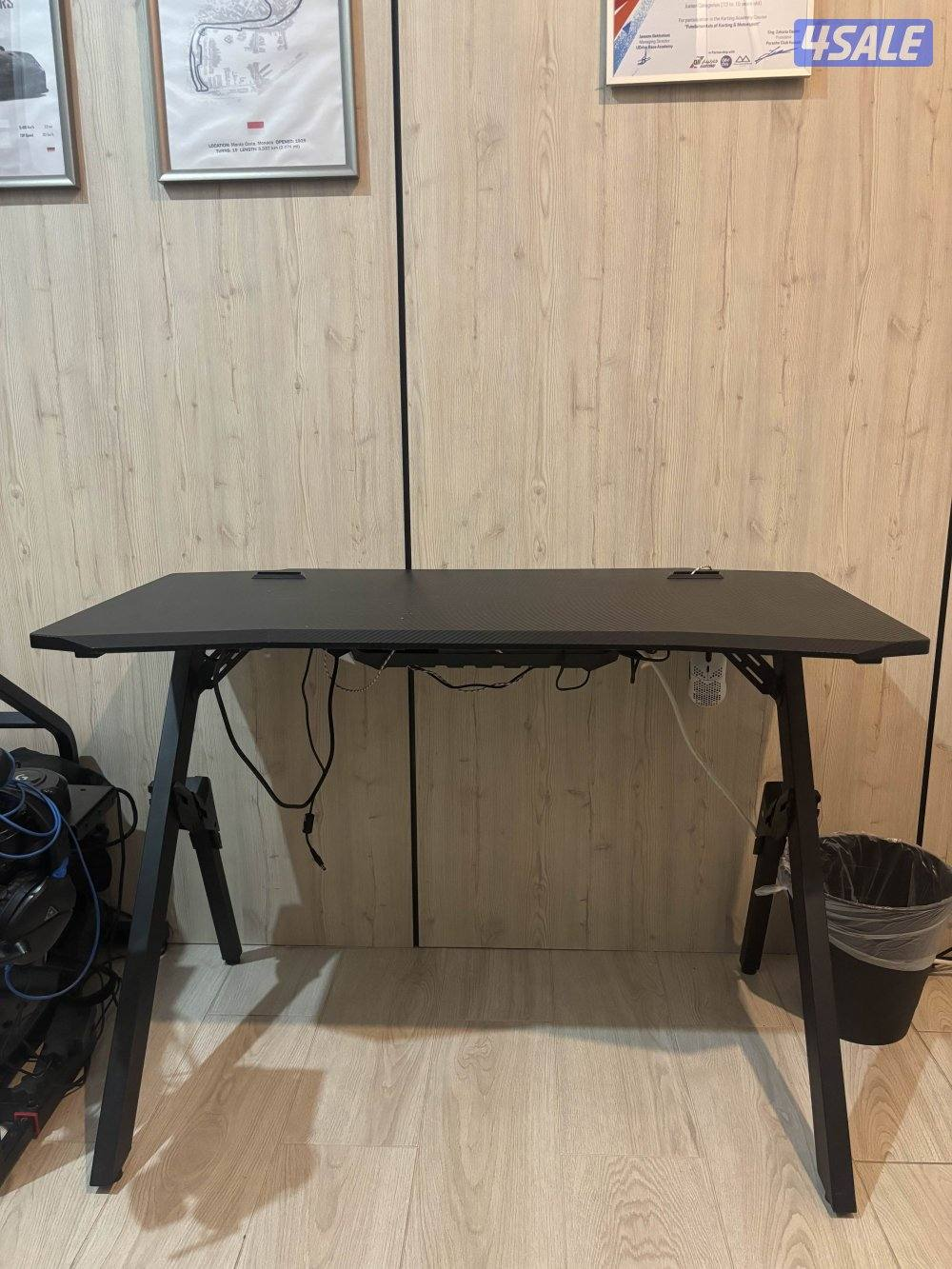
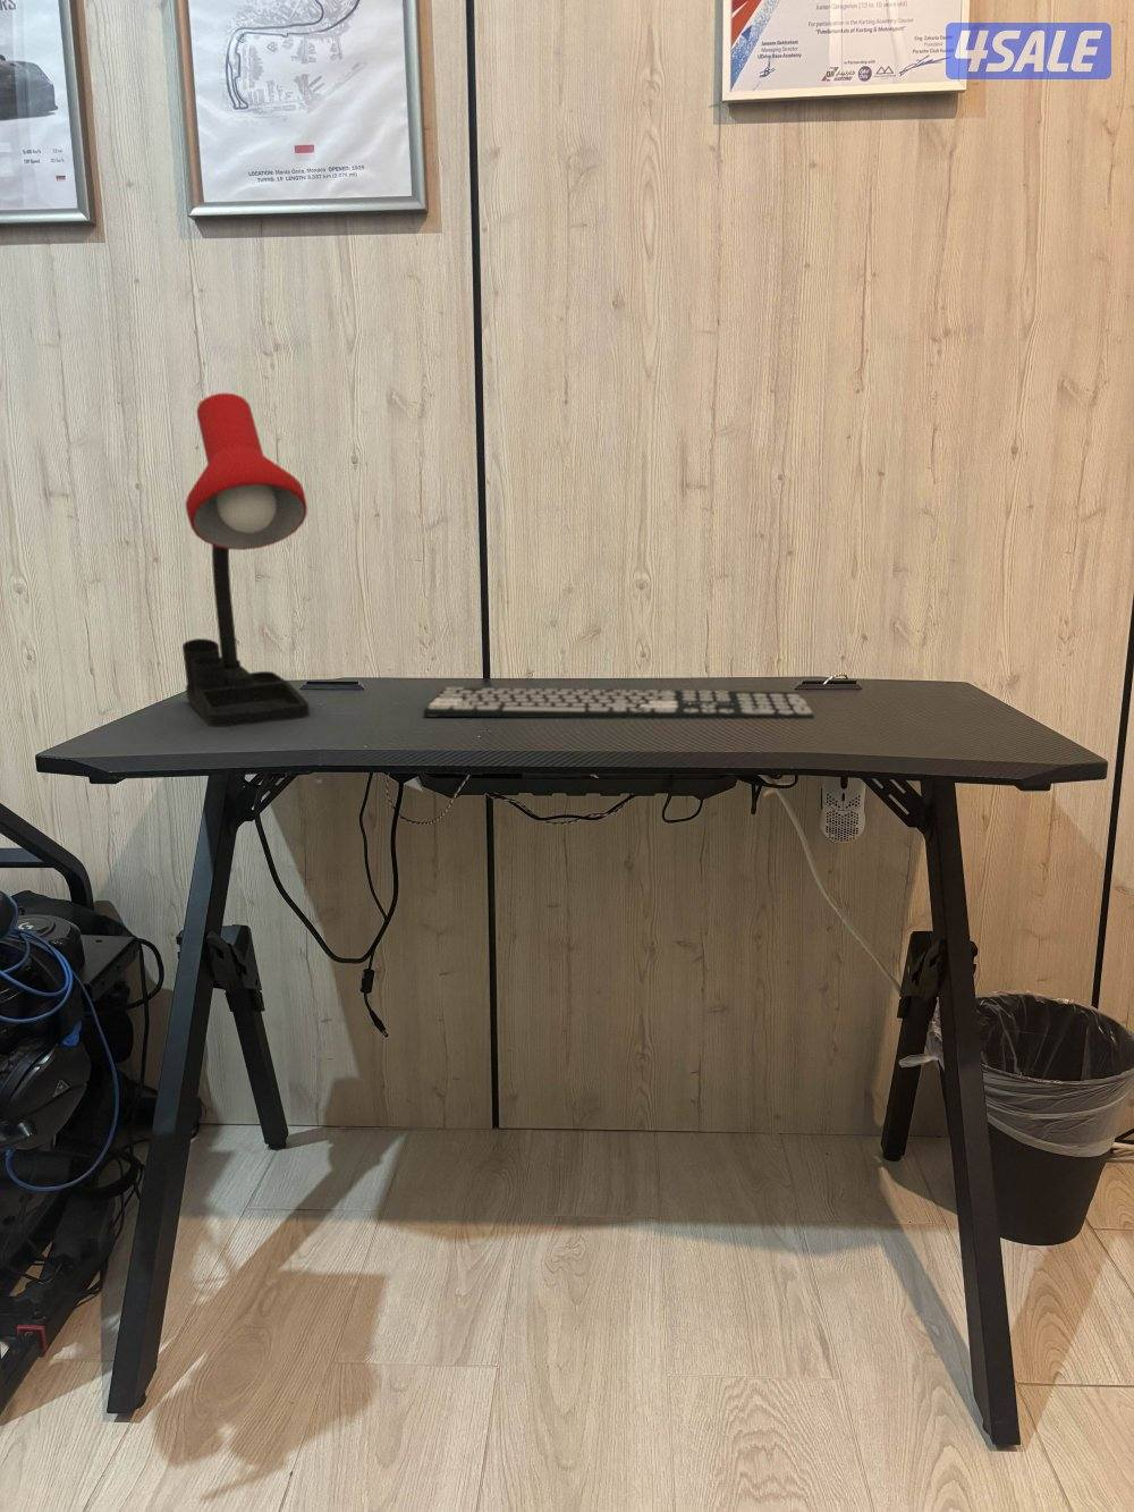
+ desk lamp (228, 559)
+ keyboard (617, 699)
